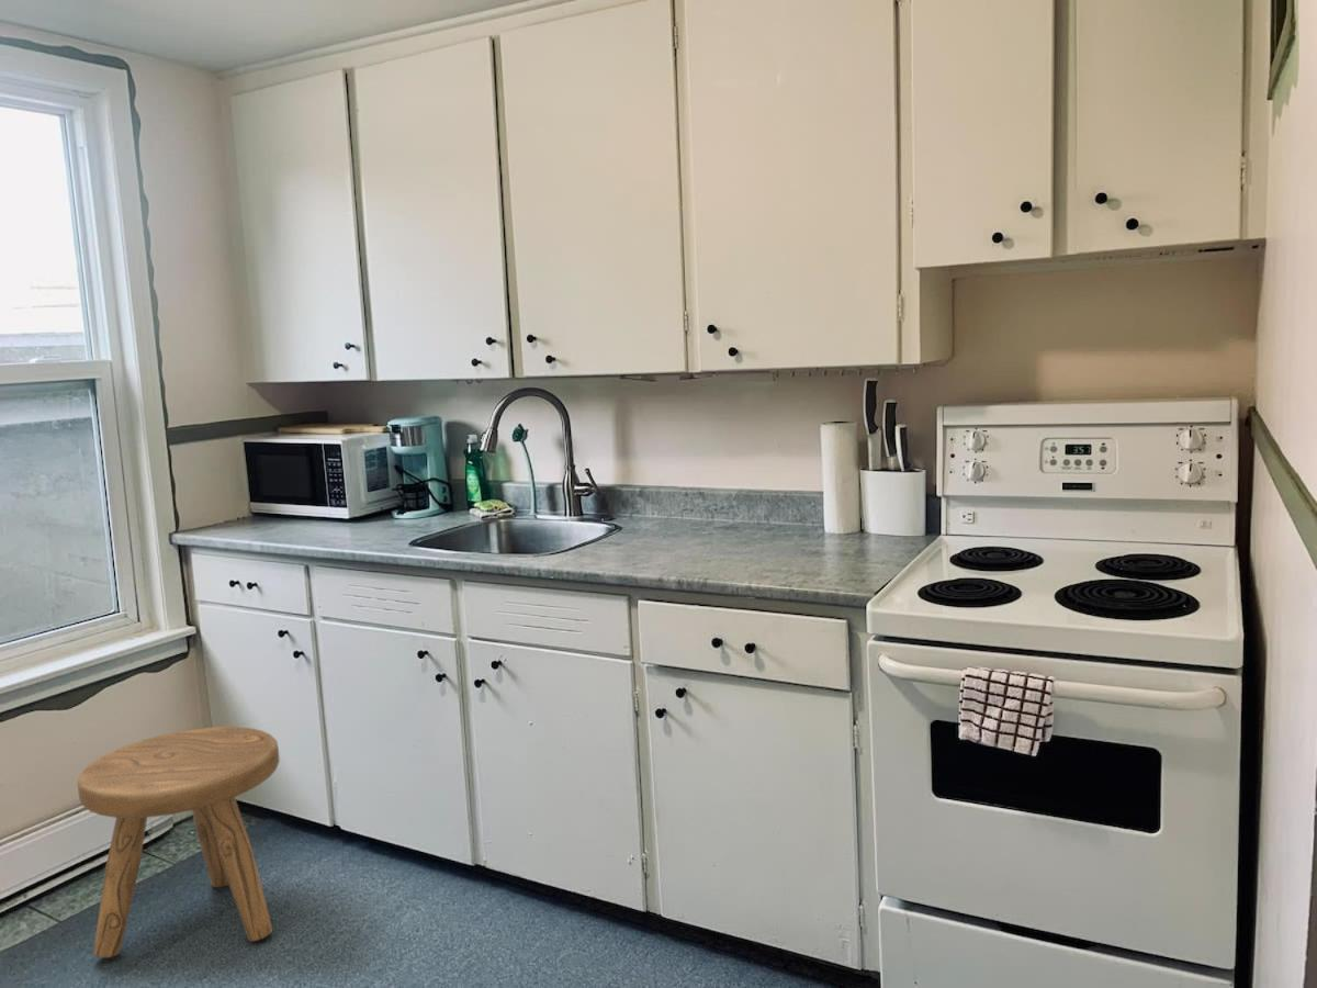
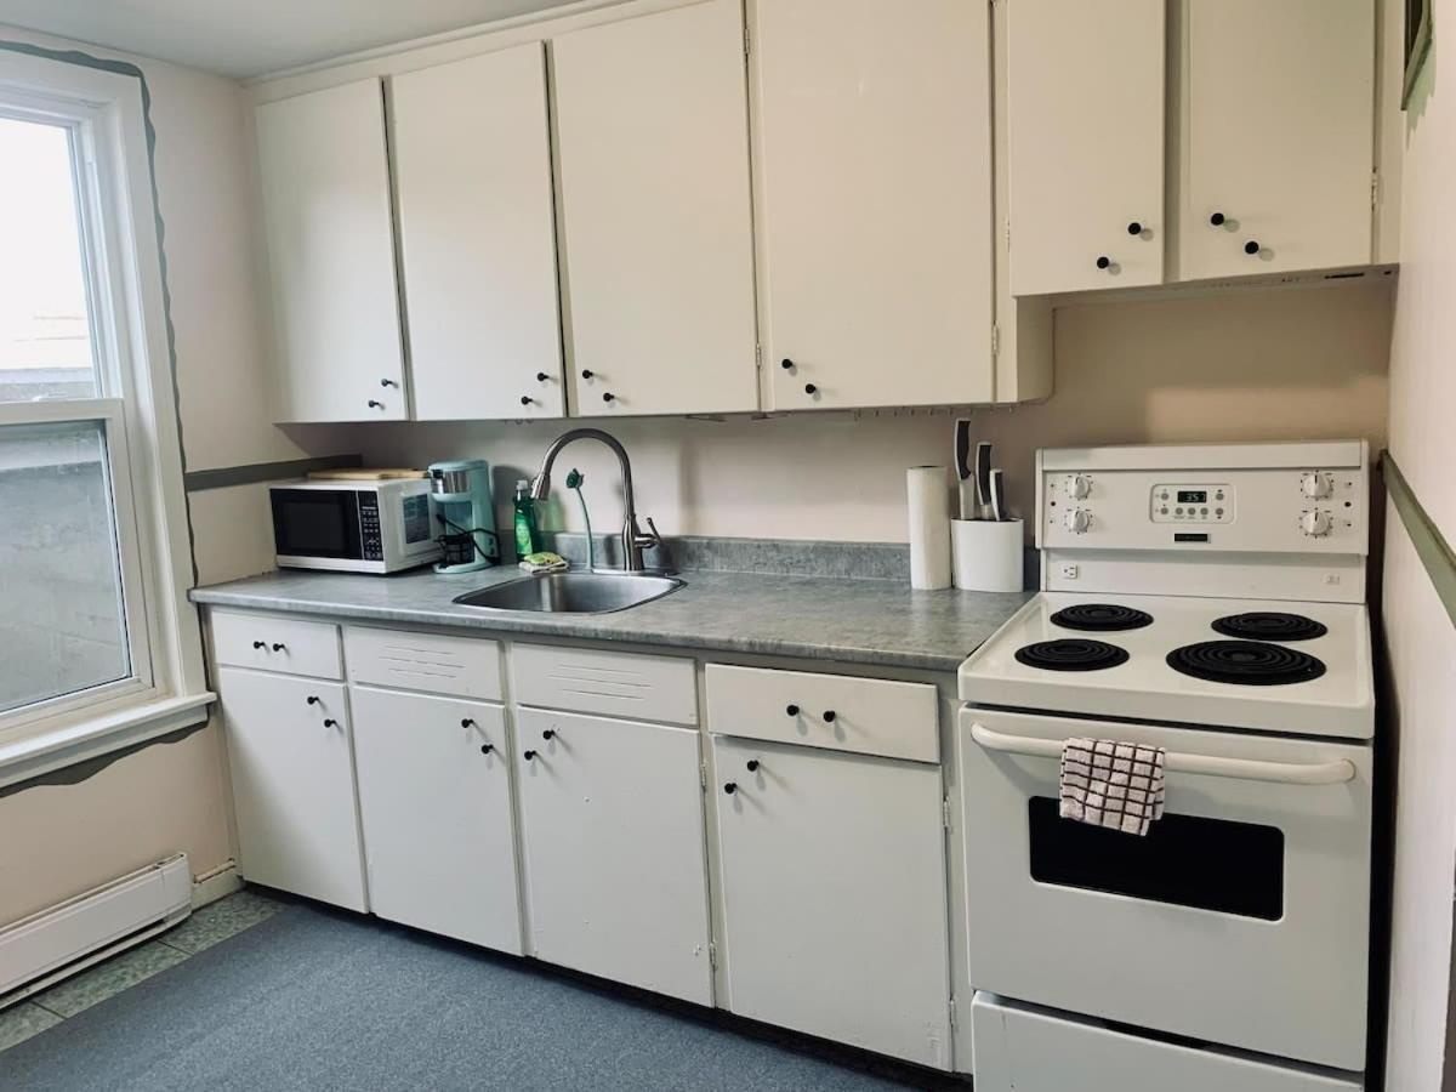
- stool (198, 837)
